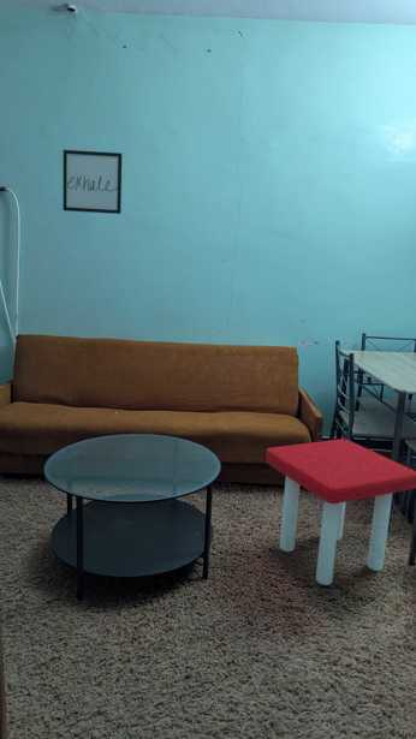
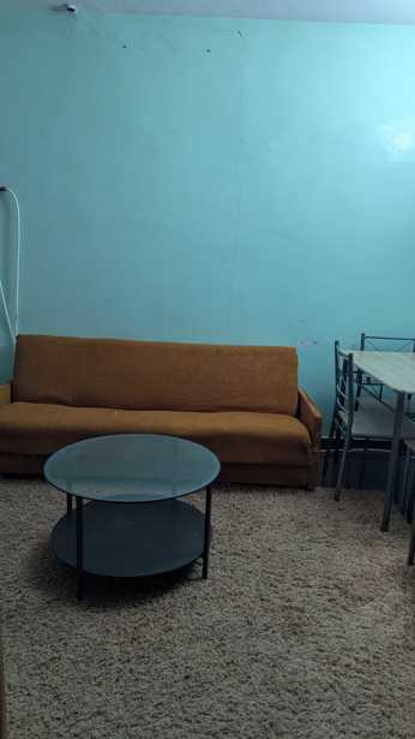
- stool (333, 509)
- wall art (91, 181)
